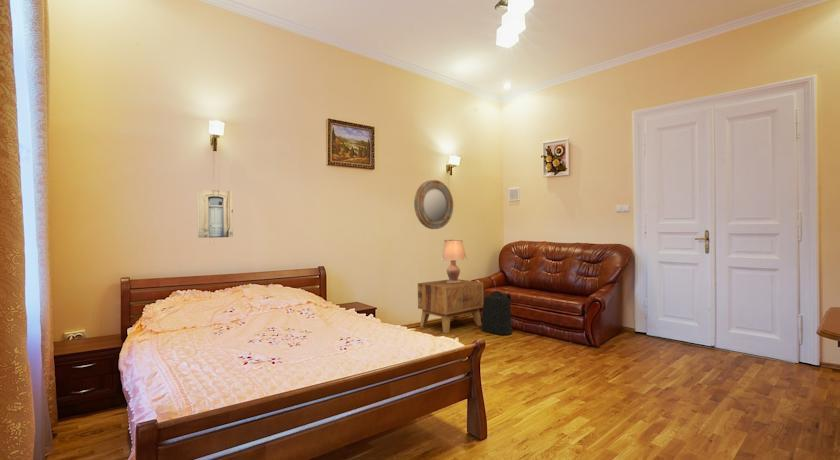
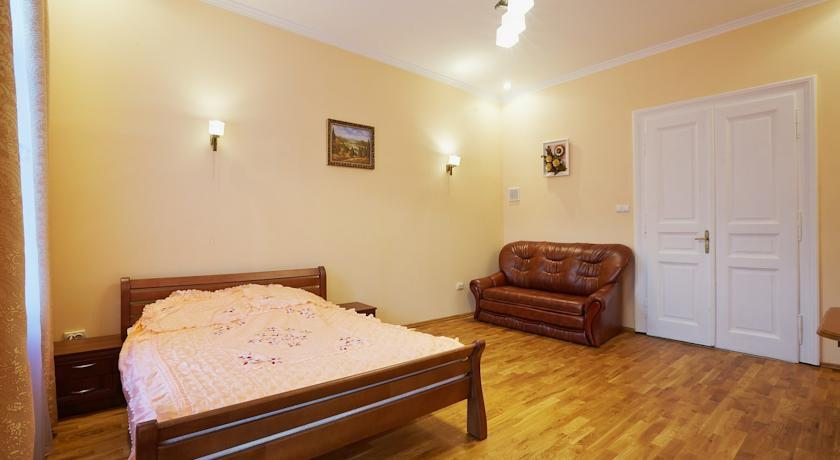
- lamp (453, 261)
- side table (451, 304)
- backpack (498, 311)
- home mirror (434, 204)
- wall art (215, 214)
